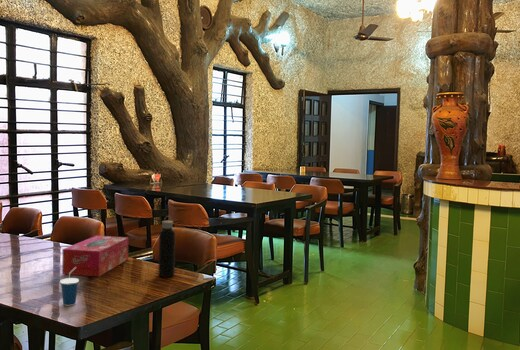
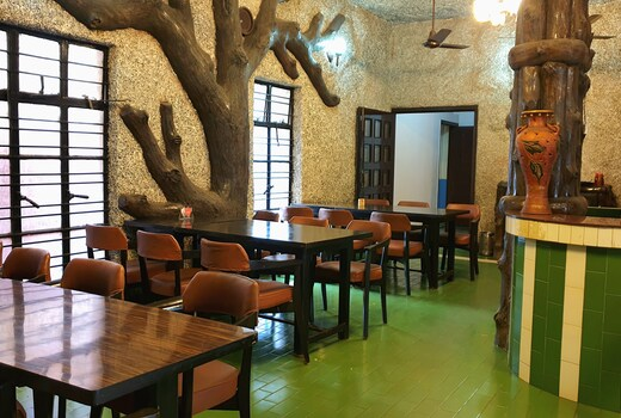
- cup (69, 285)
- tissue box (97, 254)
- water bottle (167, 245)
